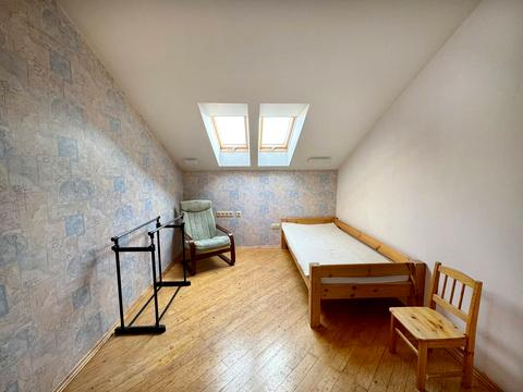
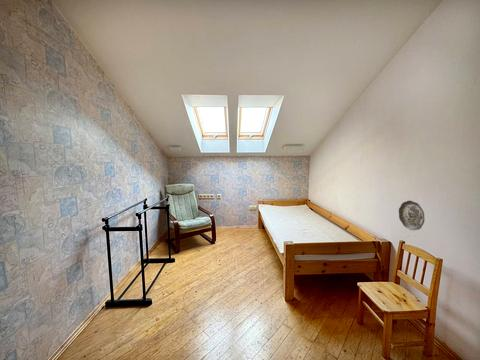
+ decorative plate (411, 215)
